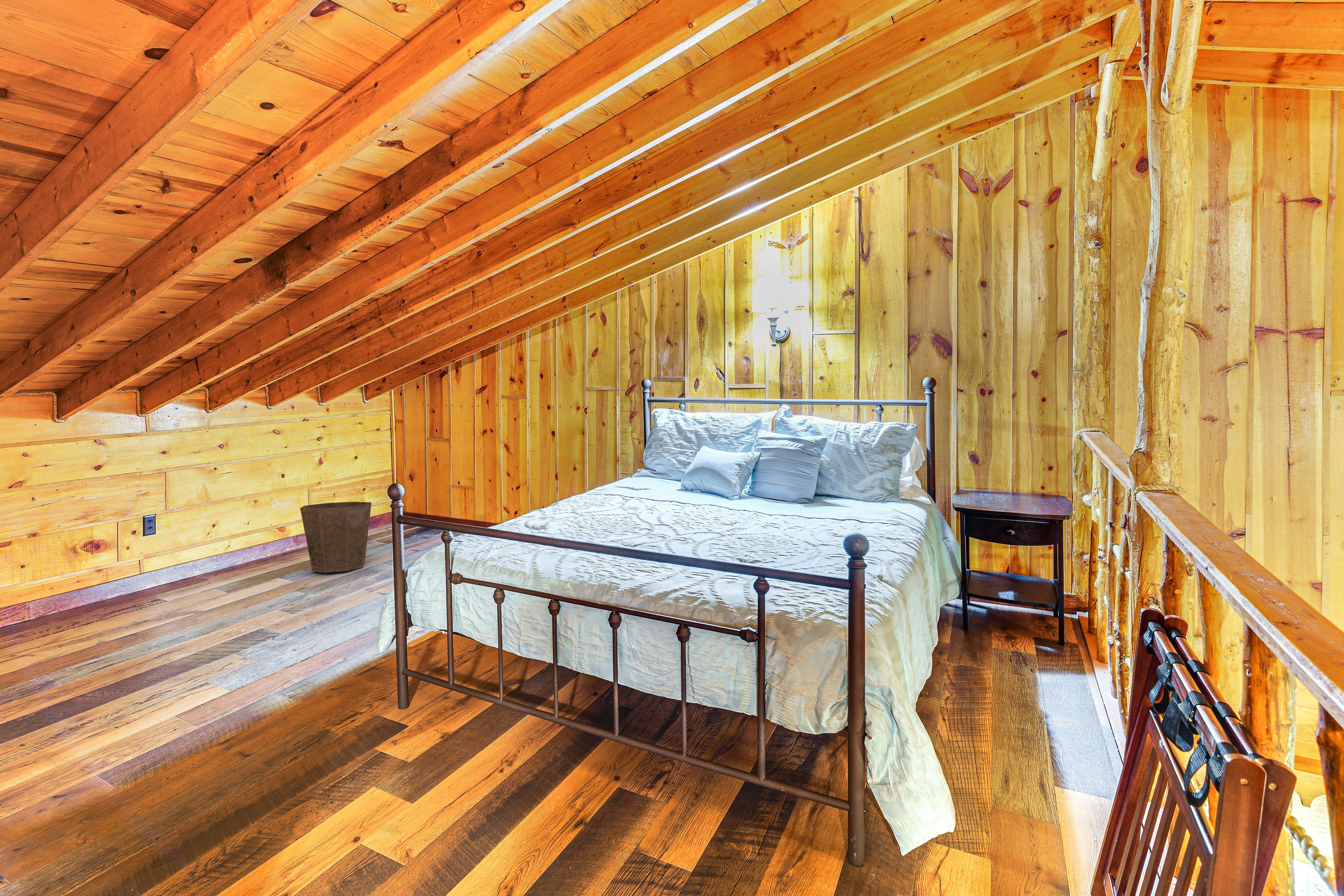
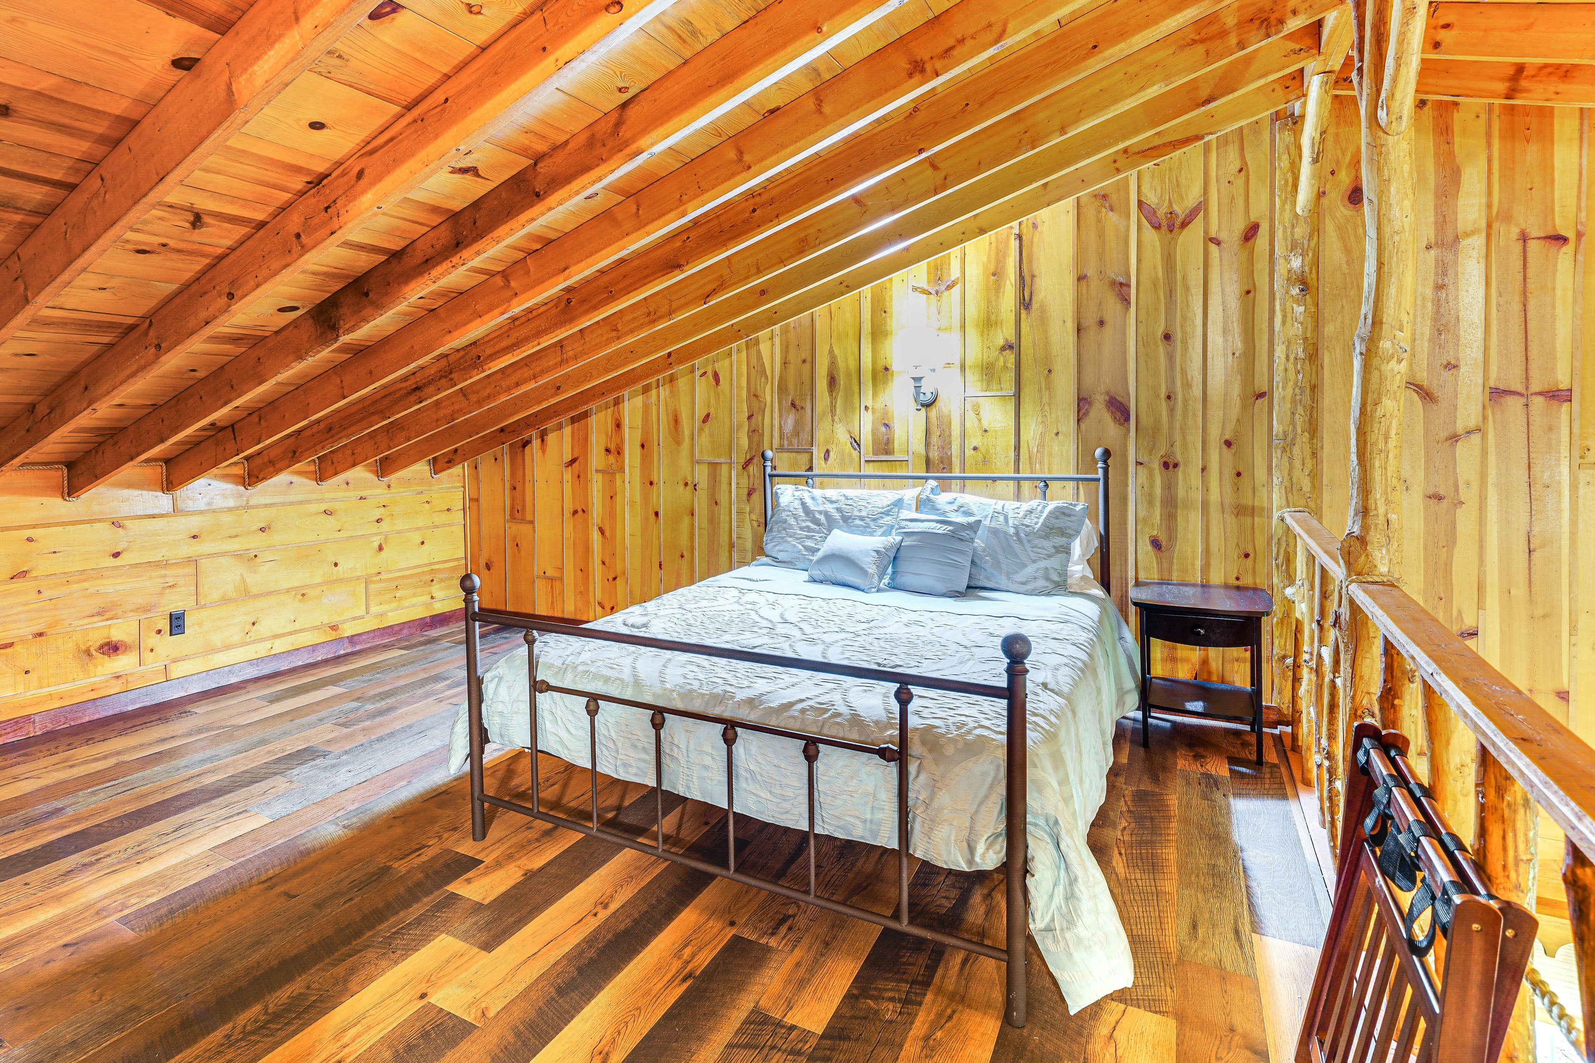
- waste bin (338, 536)
